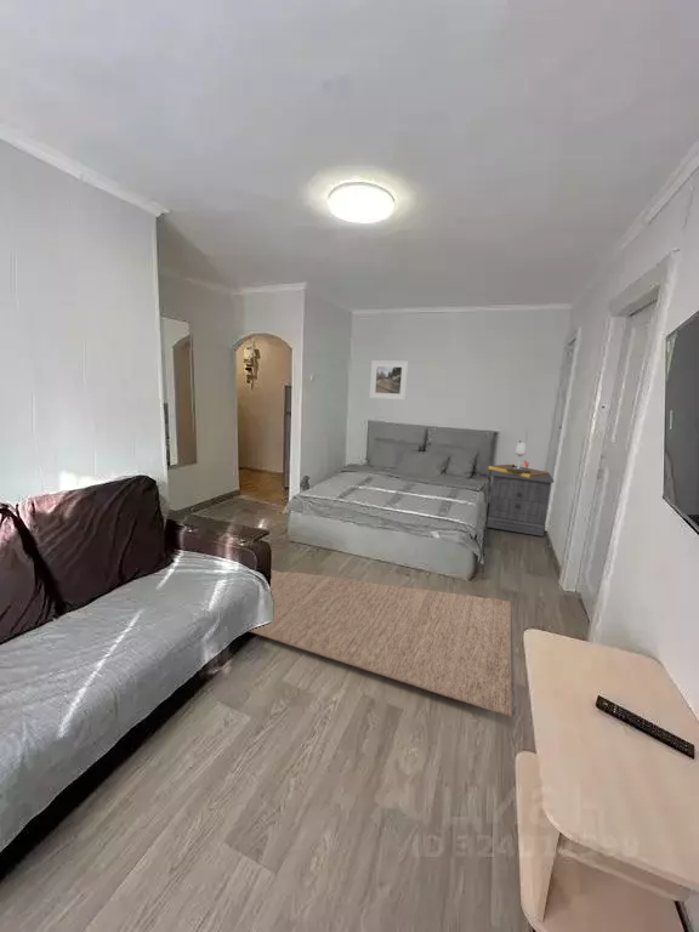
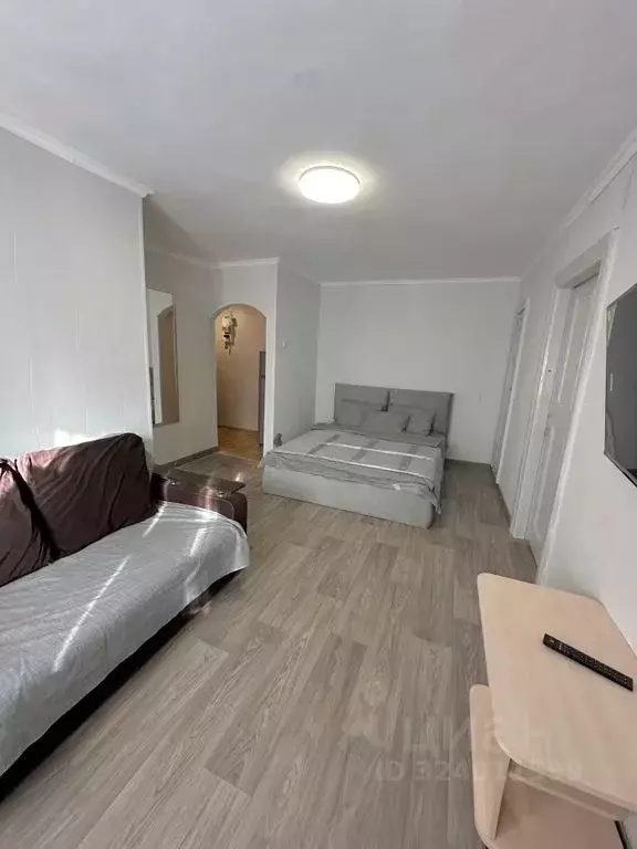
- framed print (388, 380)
- nightstand (517, 499)
- rug (365, 602)
- cocktail glass (518, 455)
